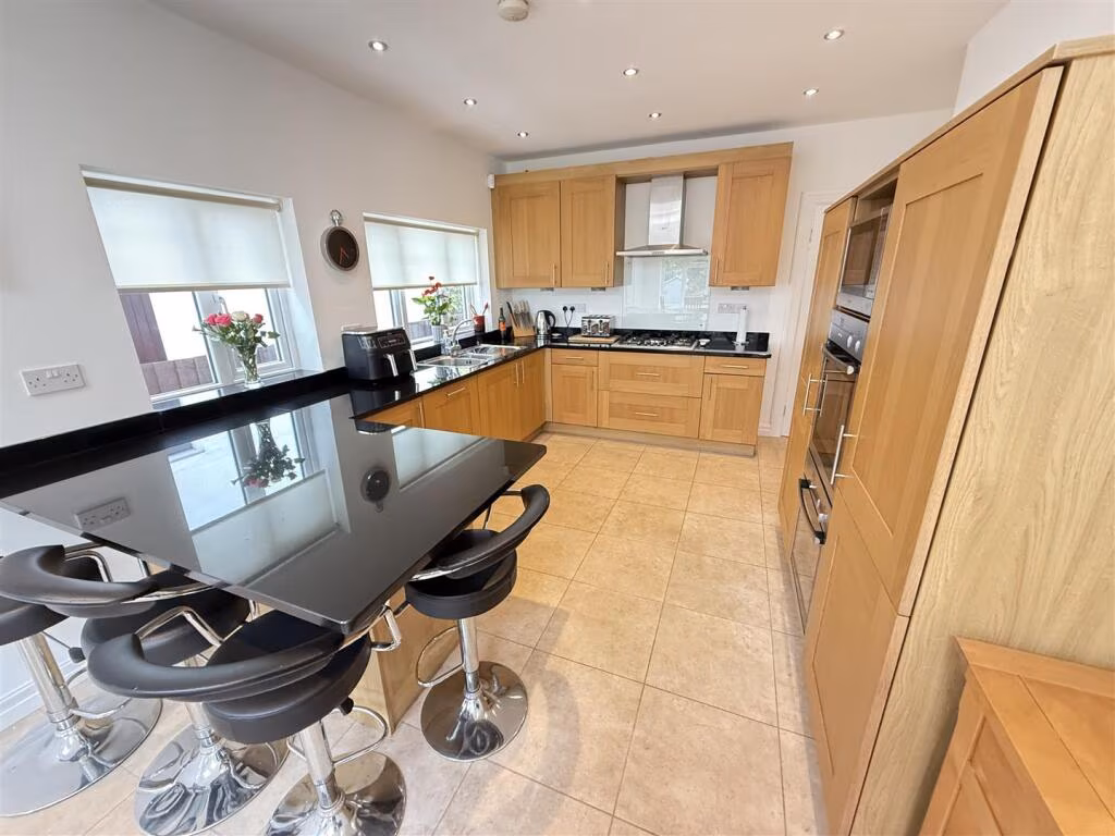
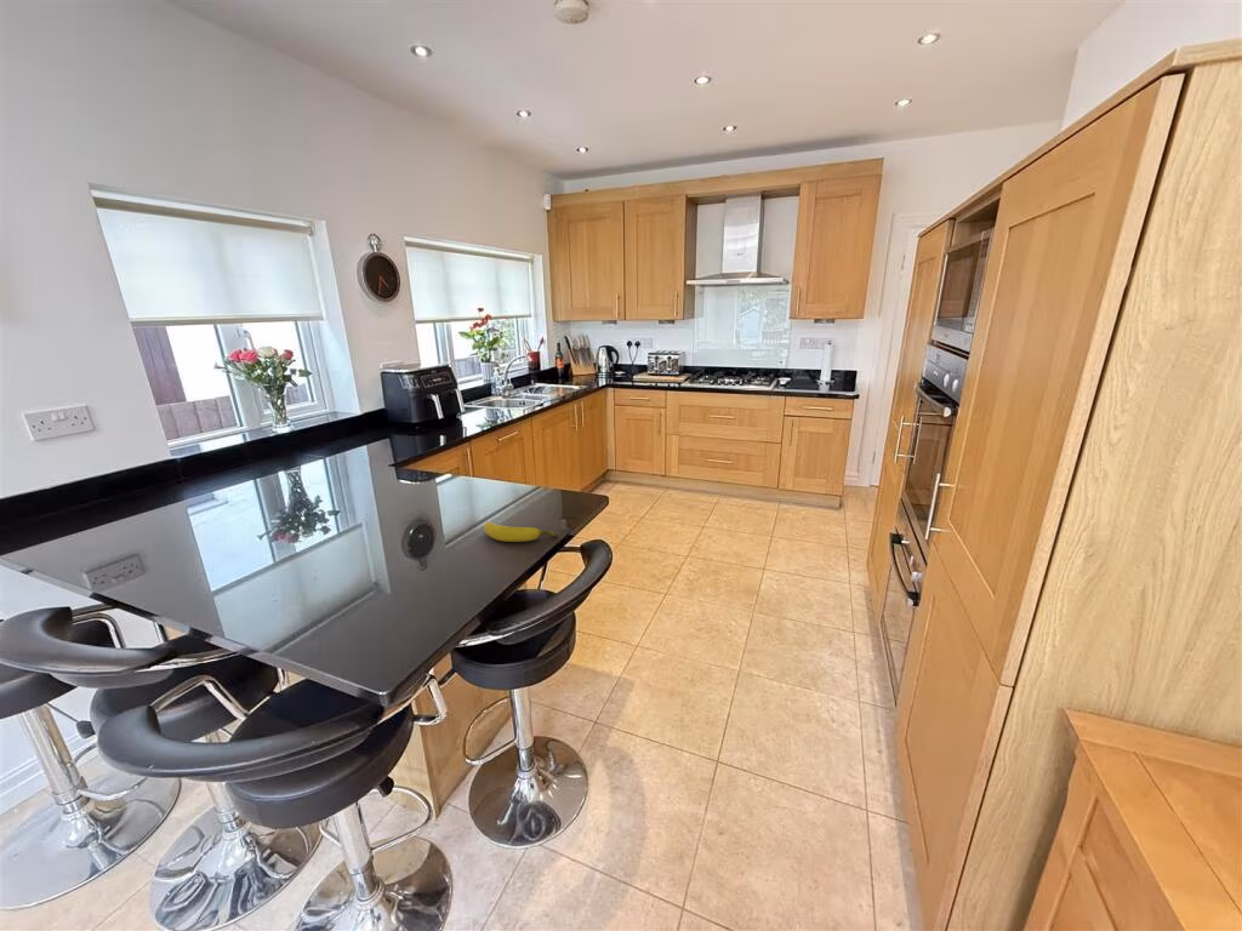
+ banana (514, 530)
